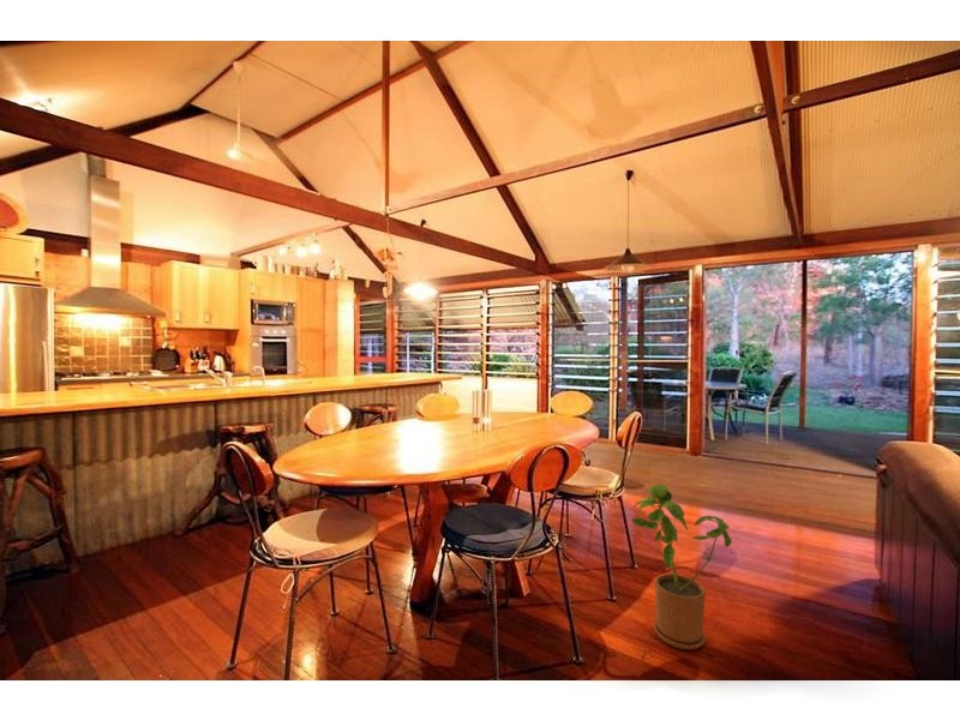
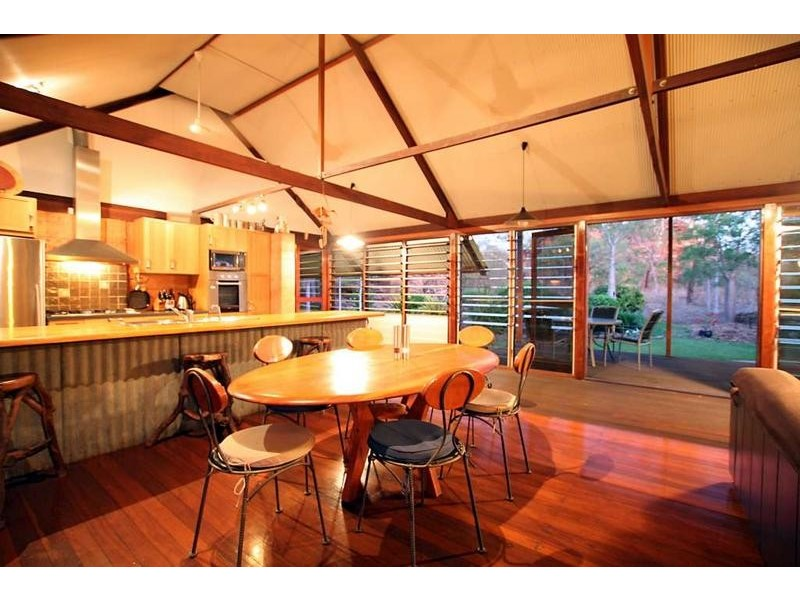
- house plant (672, 558)
